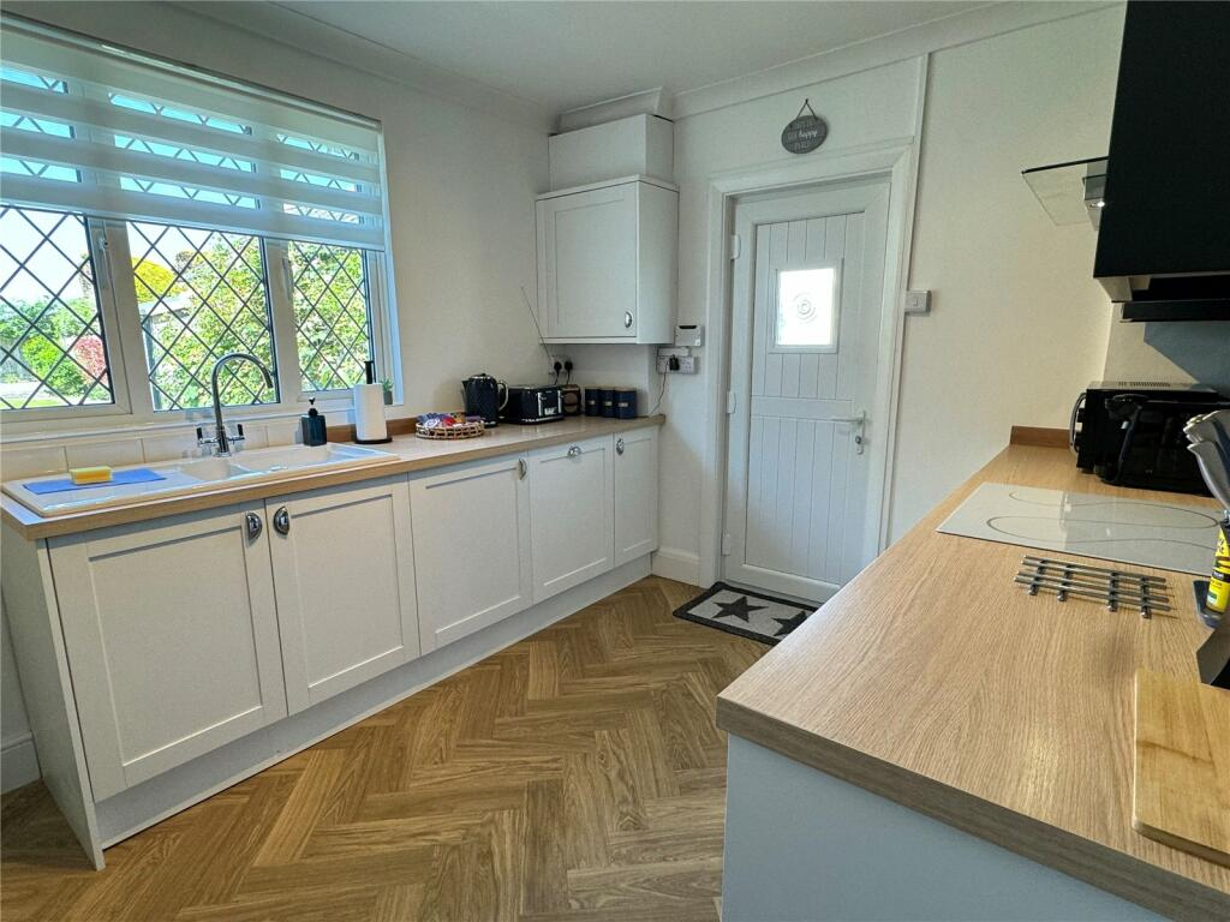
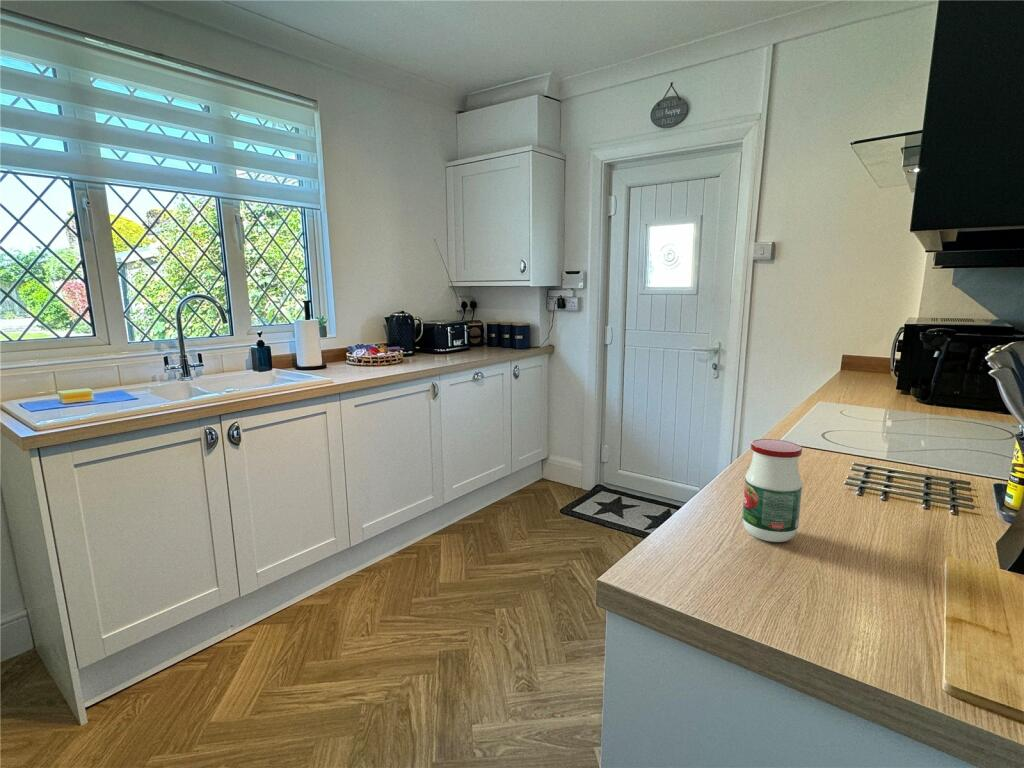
+ jar (772, 490)
